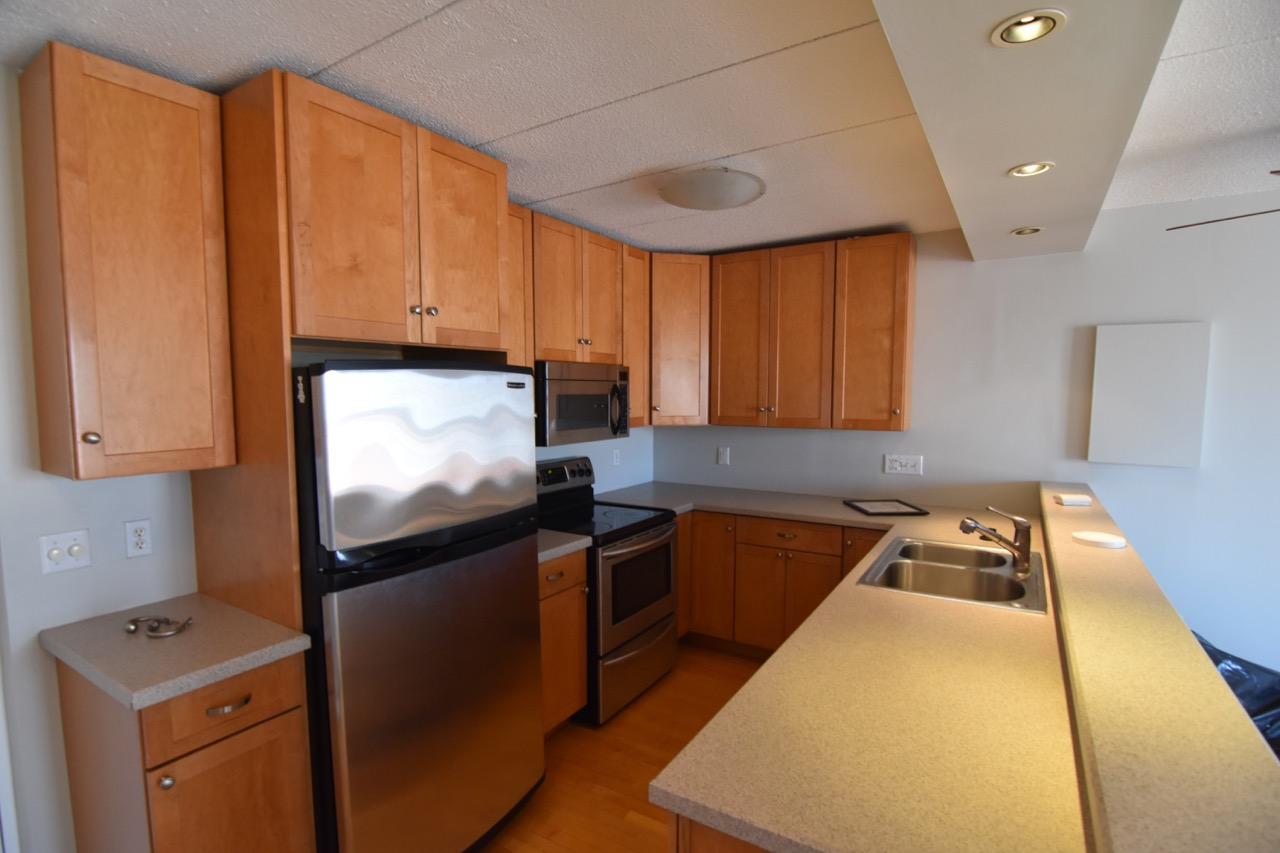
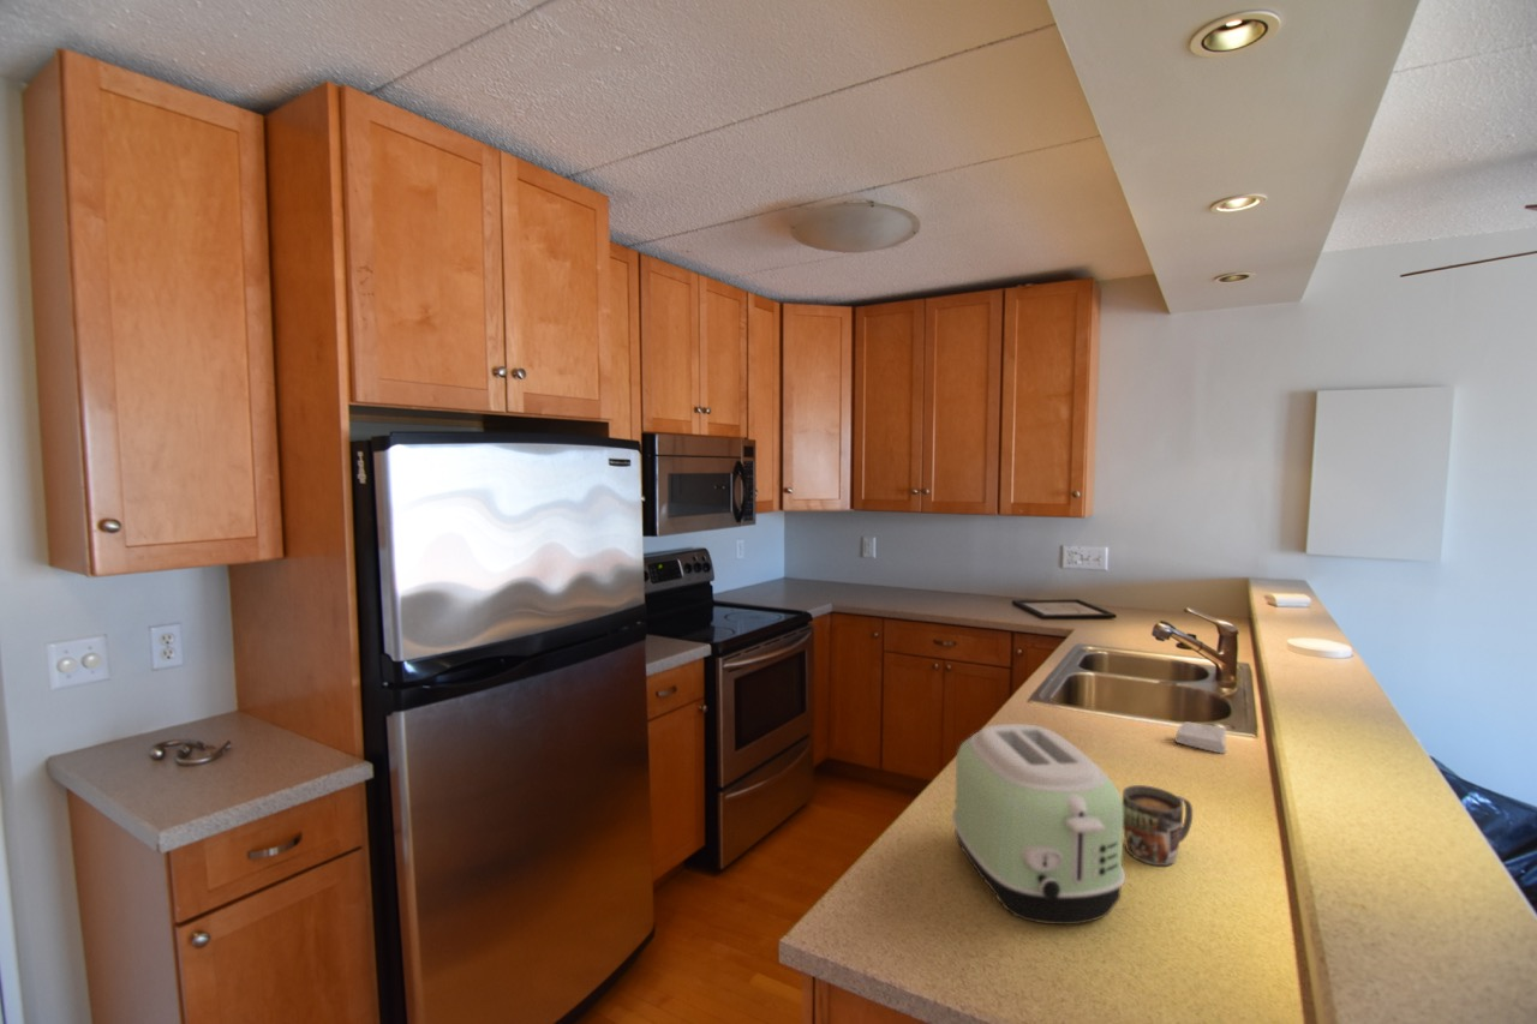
+ soap bar (1200, 735)
+ mug (1160, 824)
+ toaster (1035, 815)
